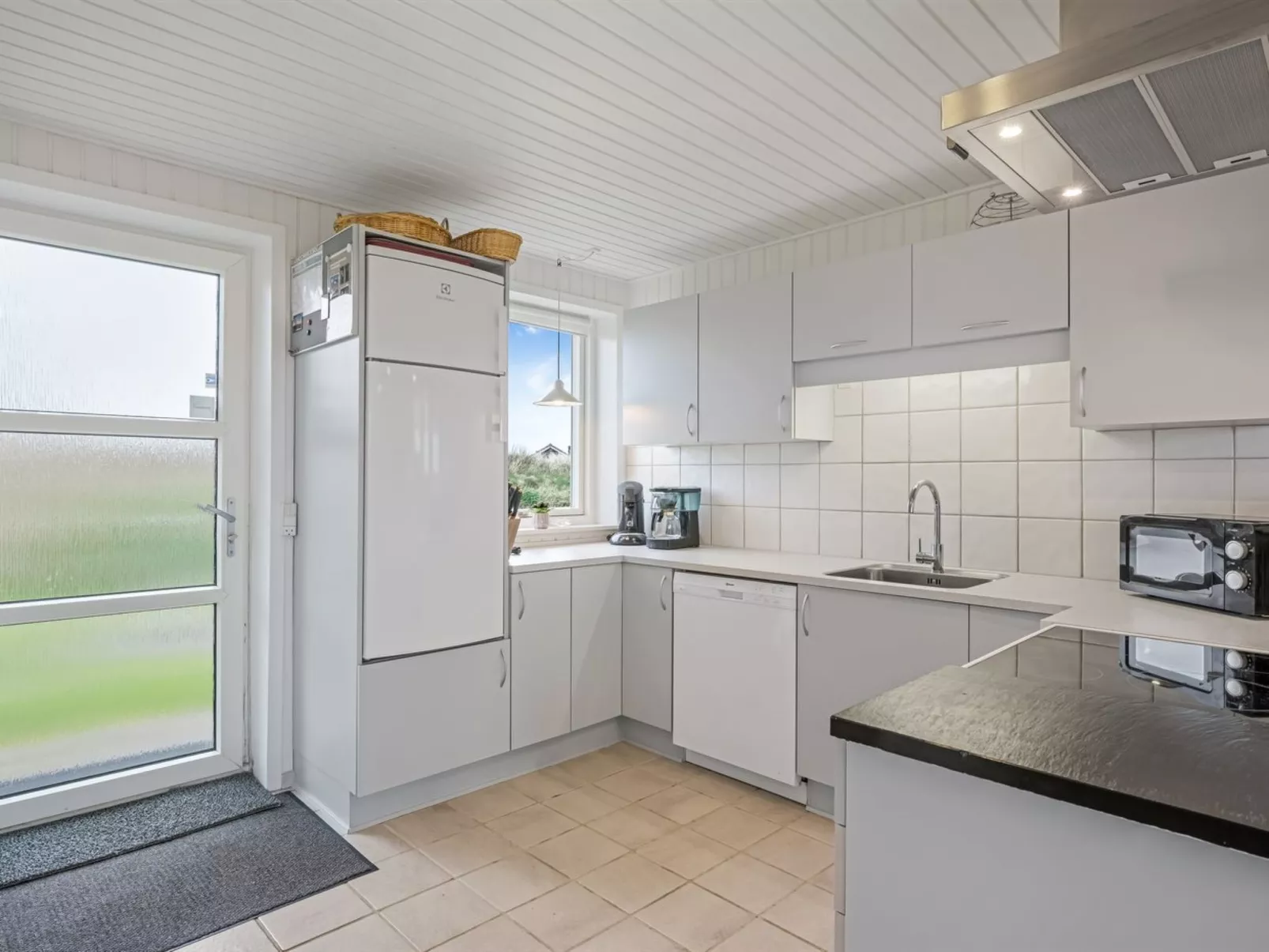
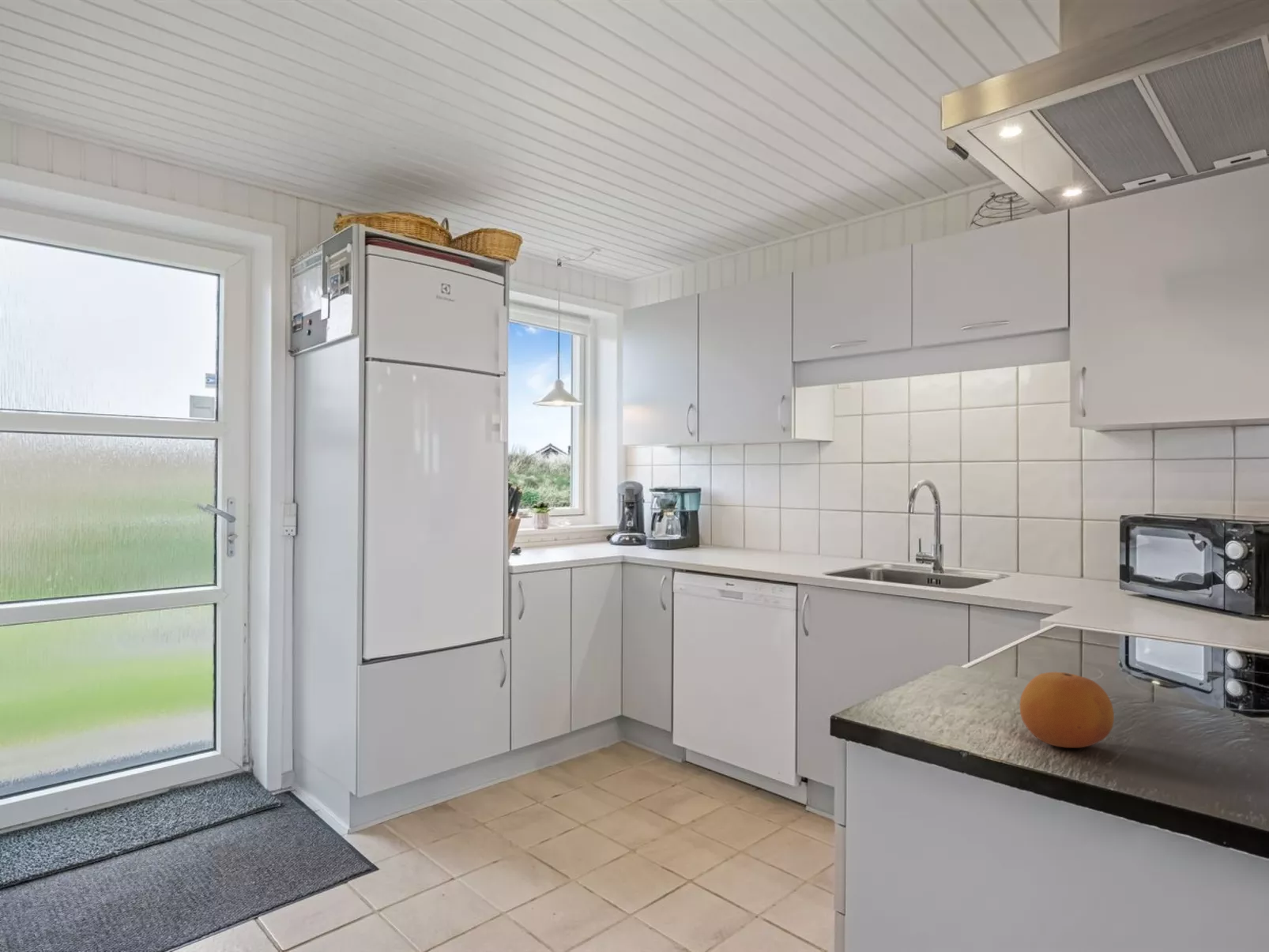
+ fruit (1065, 709)
